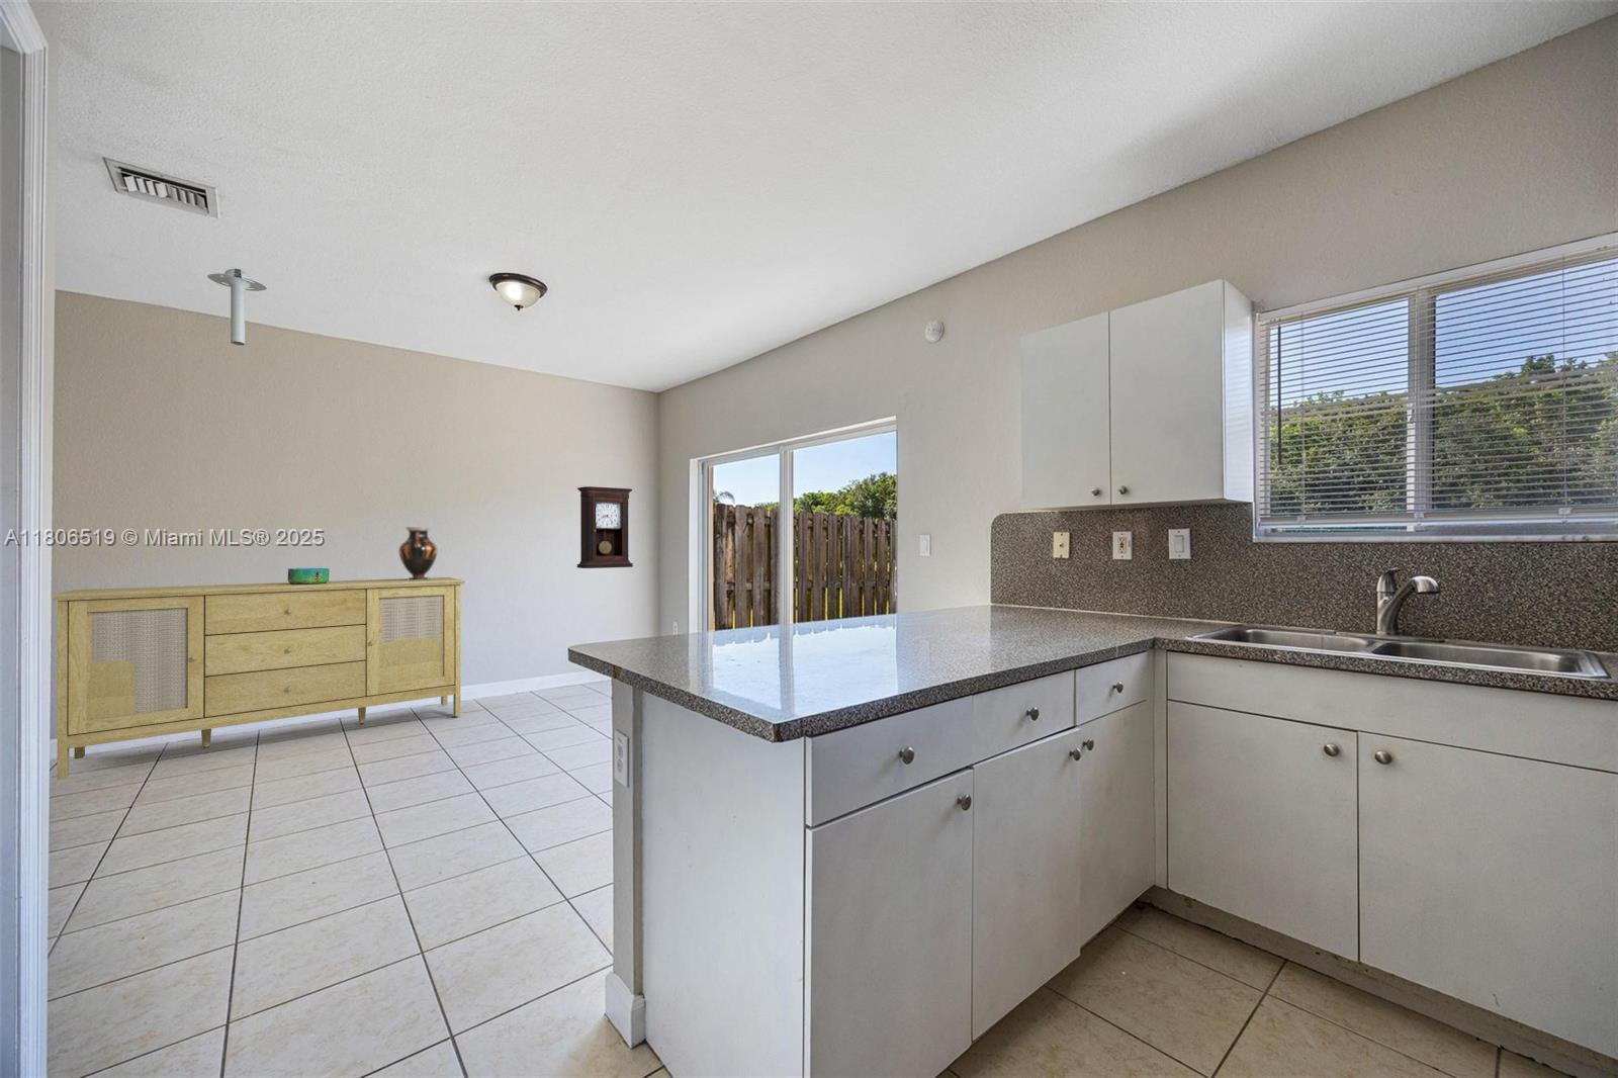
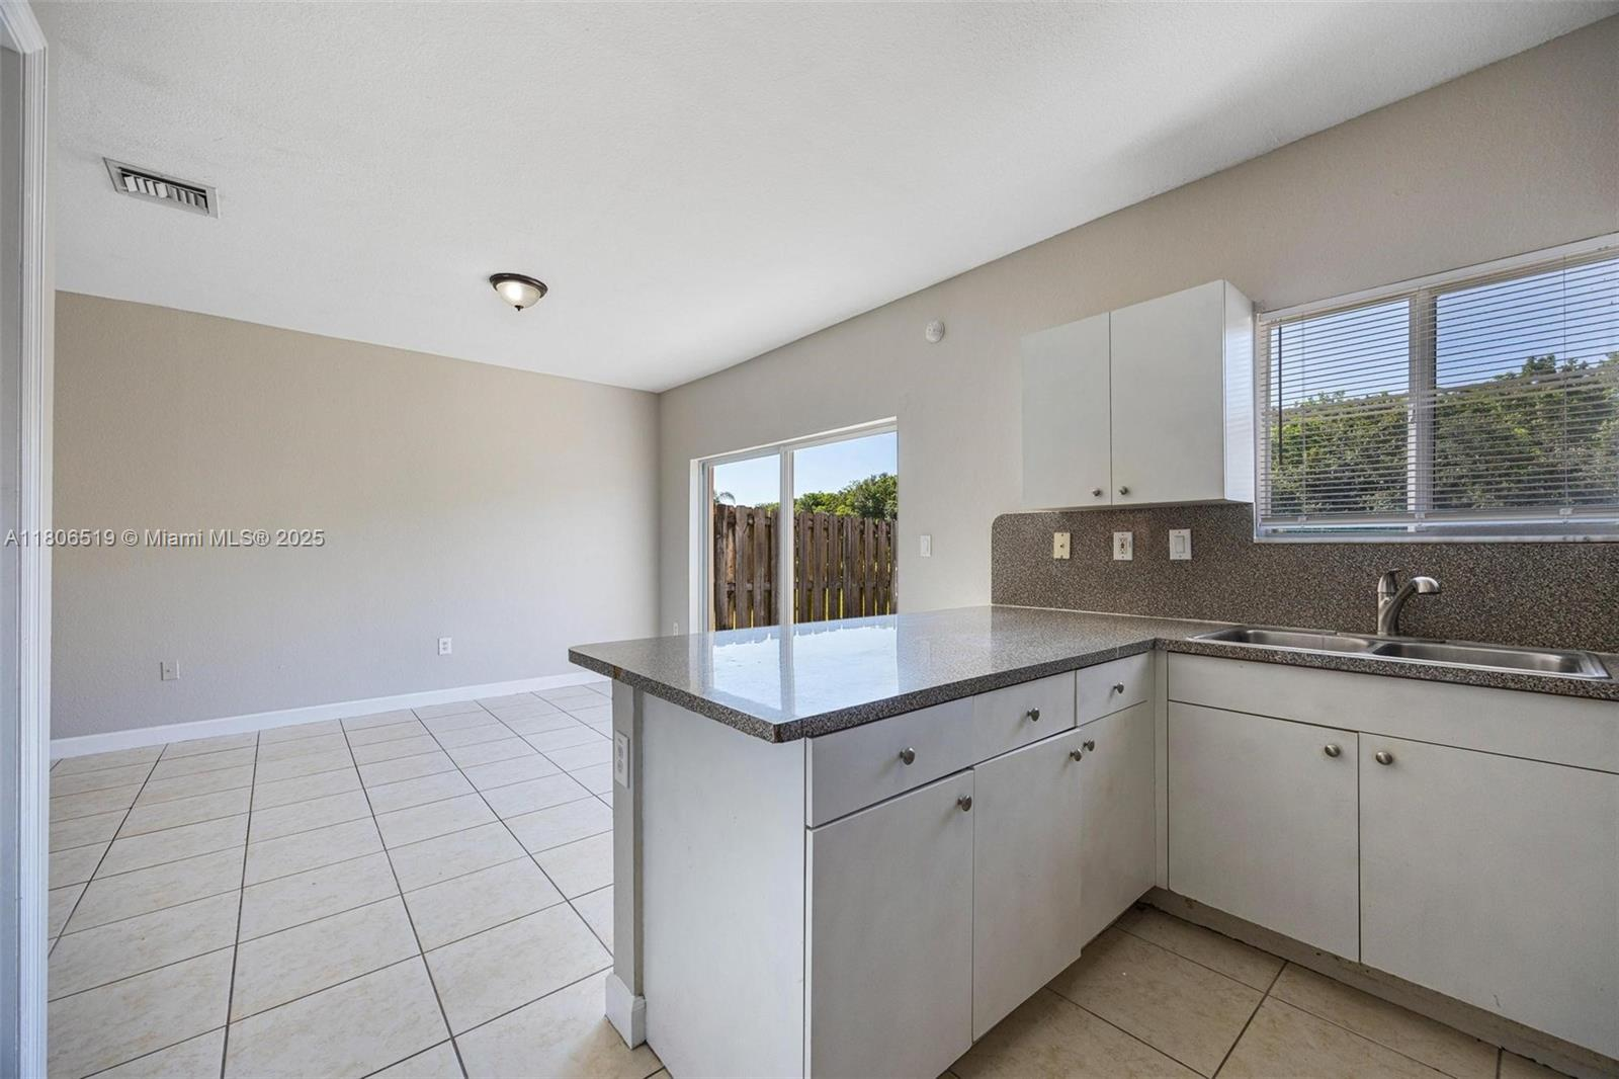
- ceiling light (238, 307)
- decorative bowl (308, 575)
- vase (417, 553)
- pendulum clock (606, 528)
- sideboard (289, 659)
